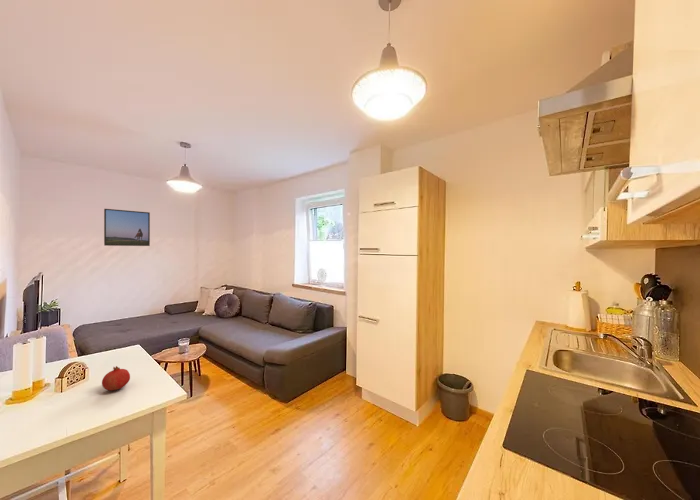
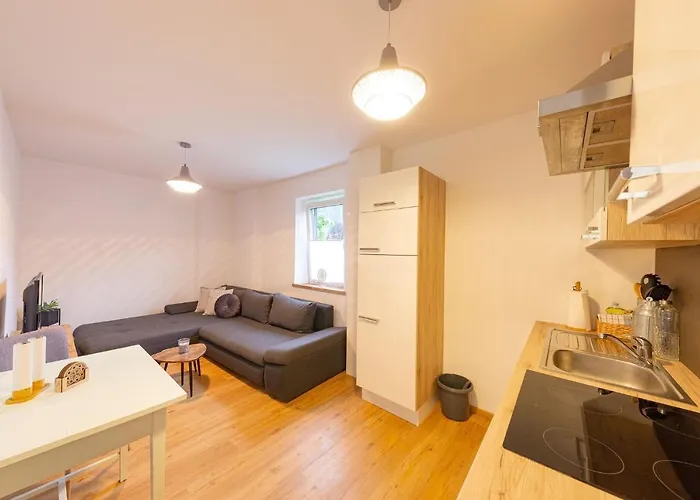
- fruit (116, 377)
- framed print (128, 228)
